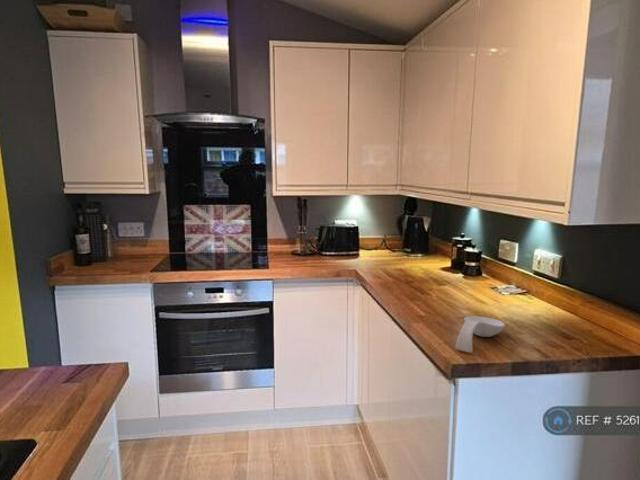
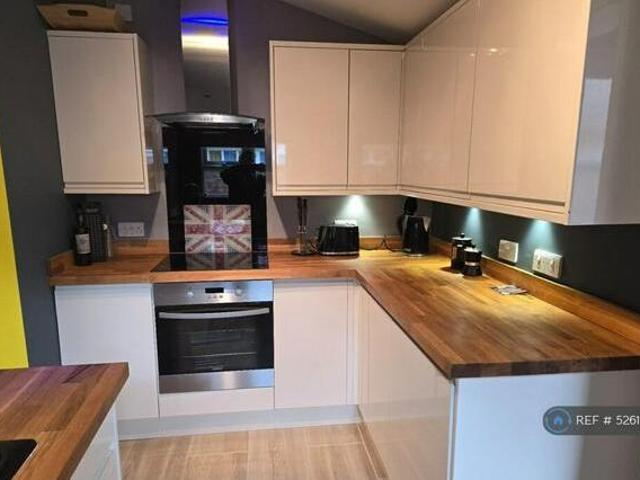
- spoon rest (478, 327)
